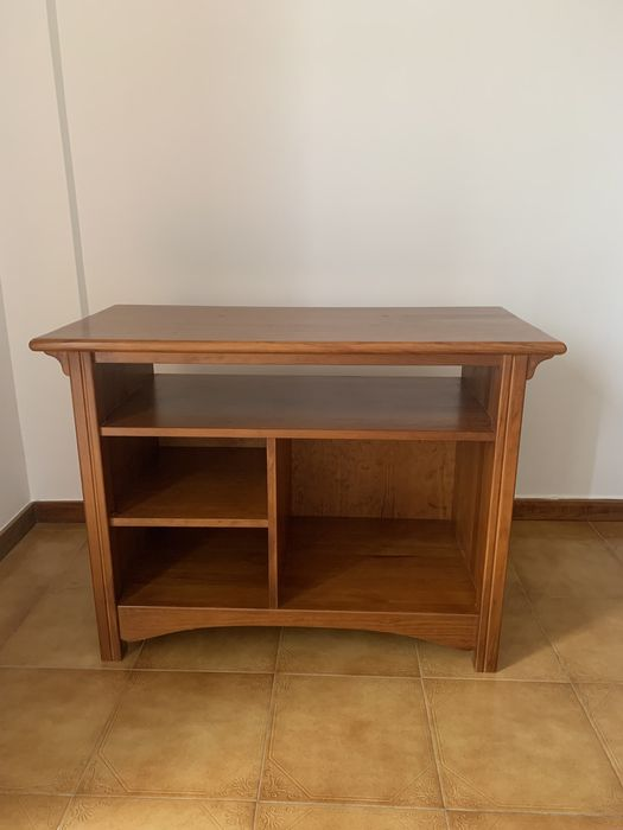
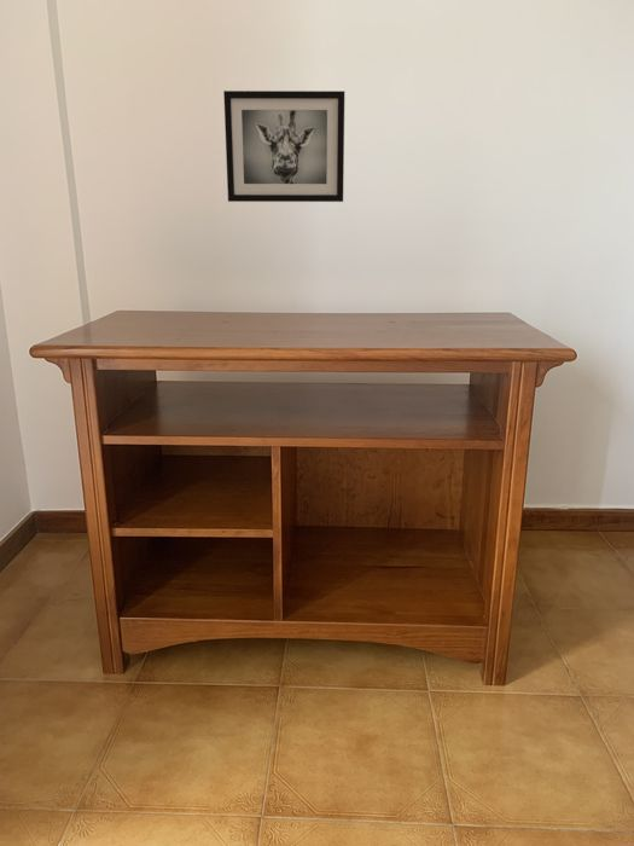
+ wall art (285, 147)
